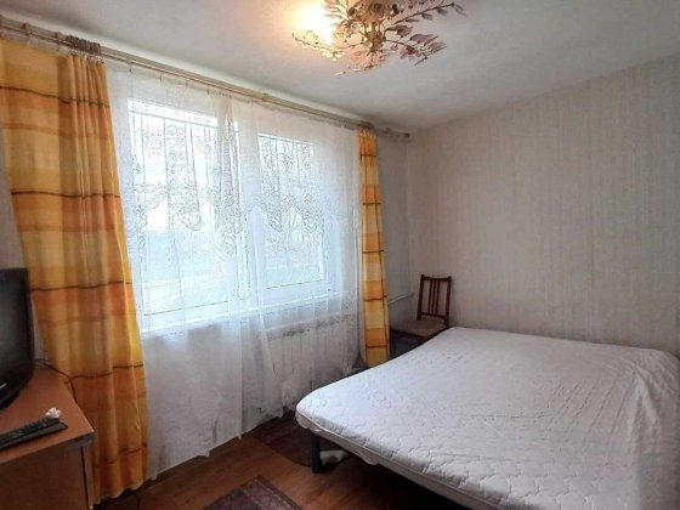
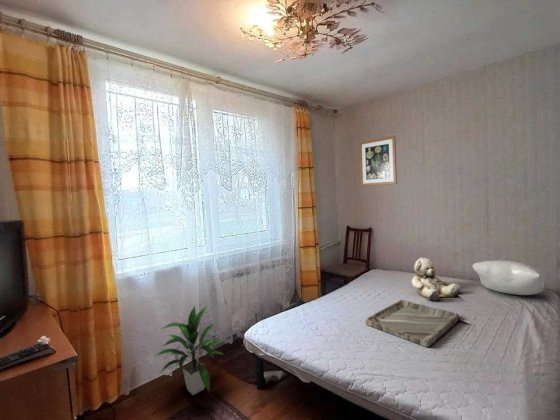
+ pillow (508, 277)
+ indoor plant (192, 350)
+ wall art (377, 162)
+ teddy bear (431, 277)
+ tray (412, 319)
